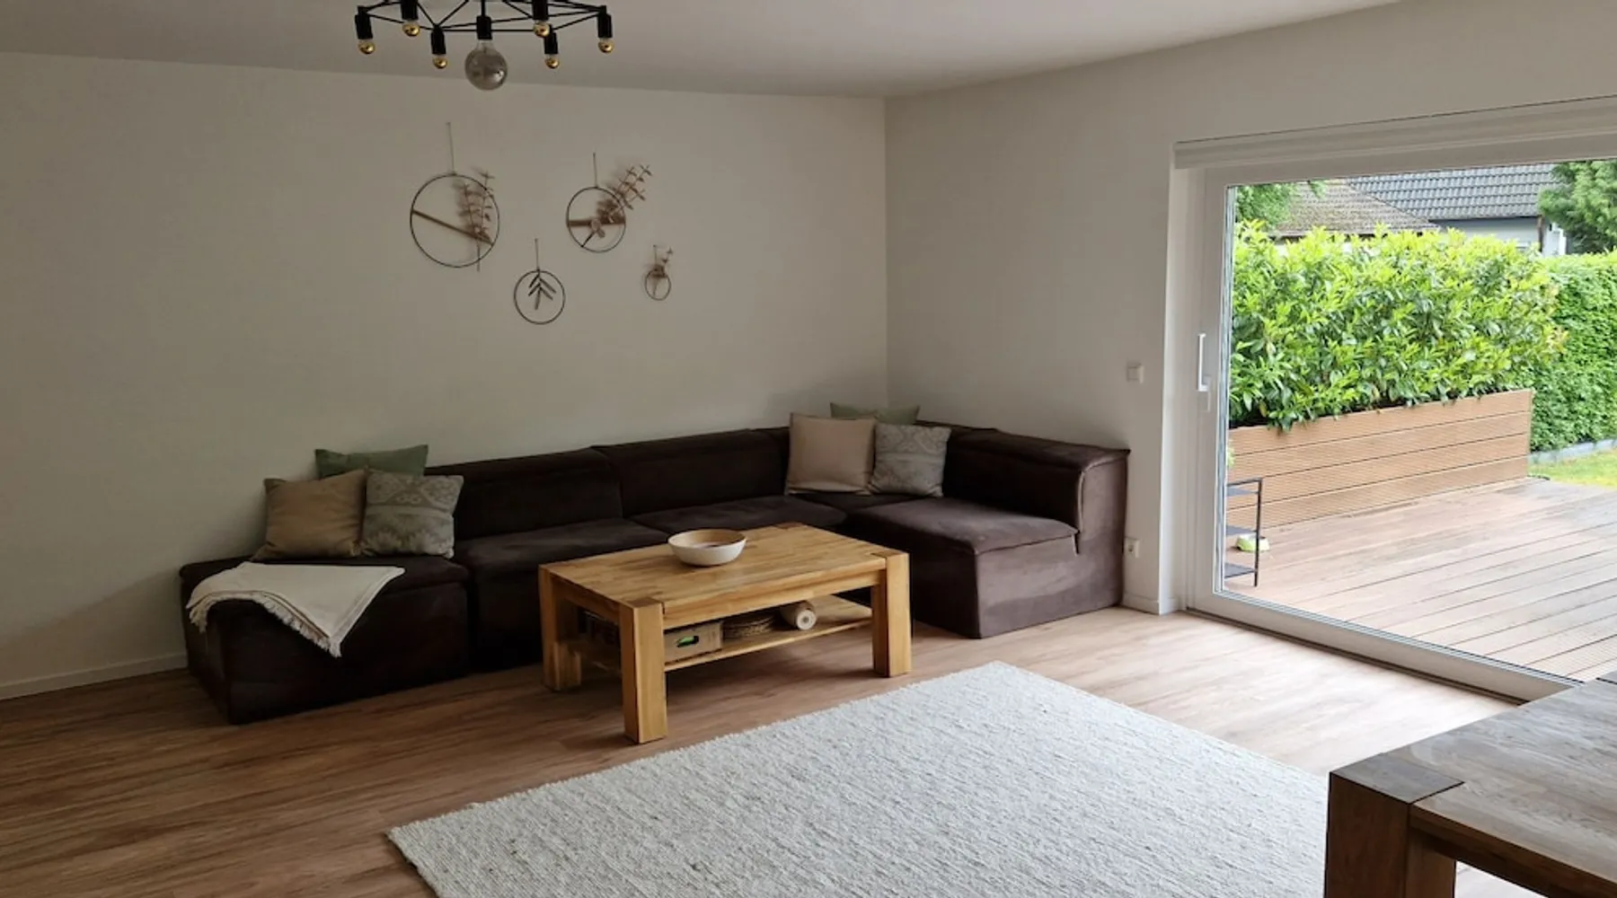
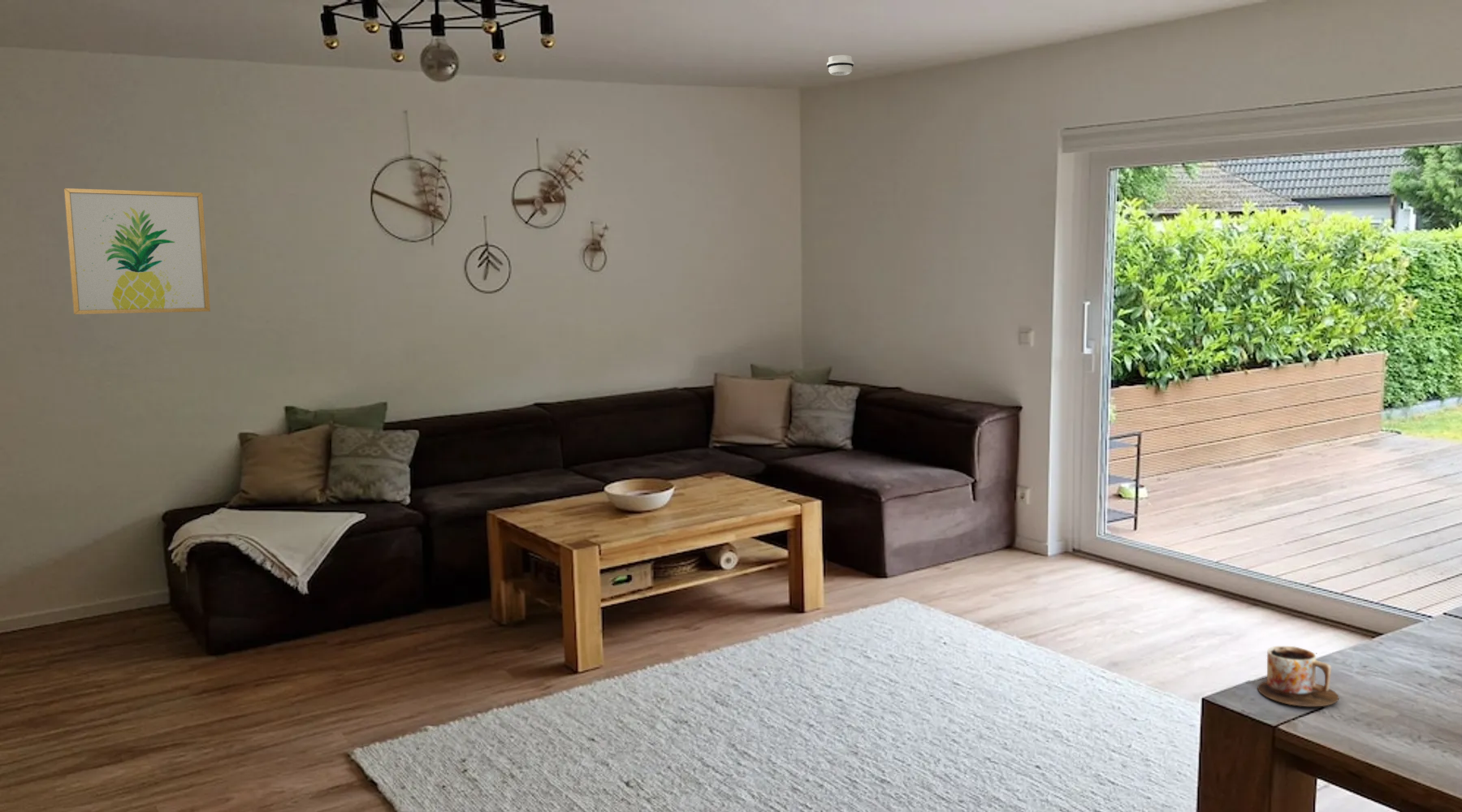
+ smoke detector (840, 65)
+ wall art (139, 252)
+ mug (1298, 673)
